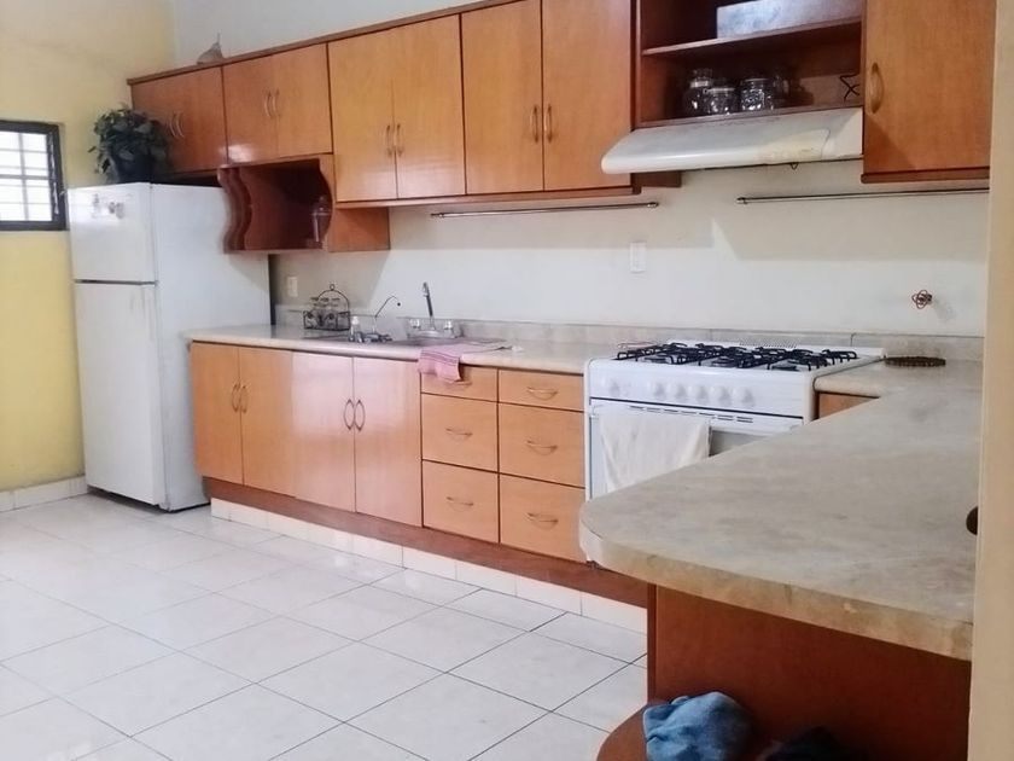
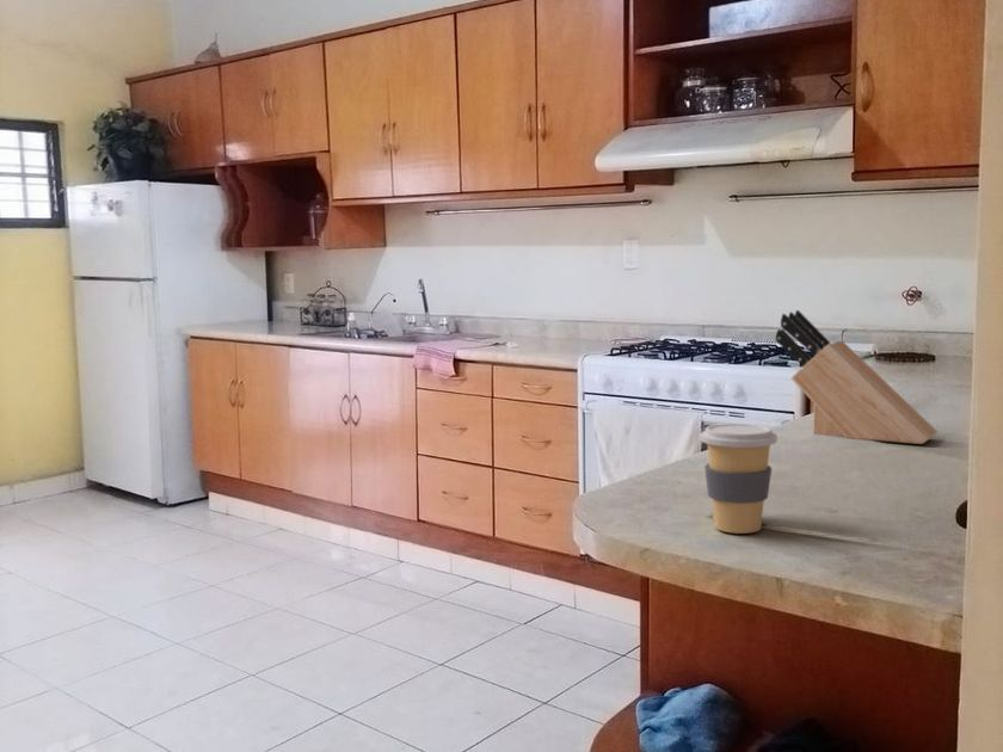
+ knife block (851, 372)
+ coffee cup (737, 477)
